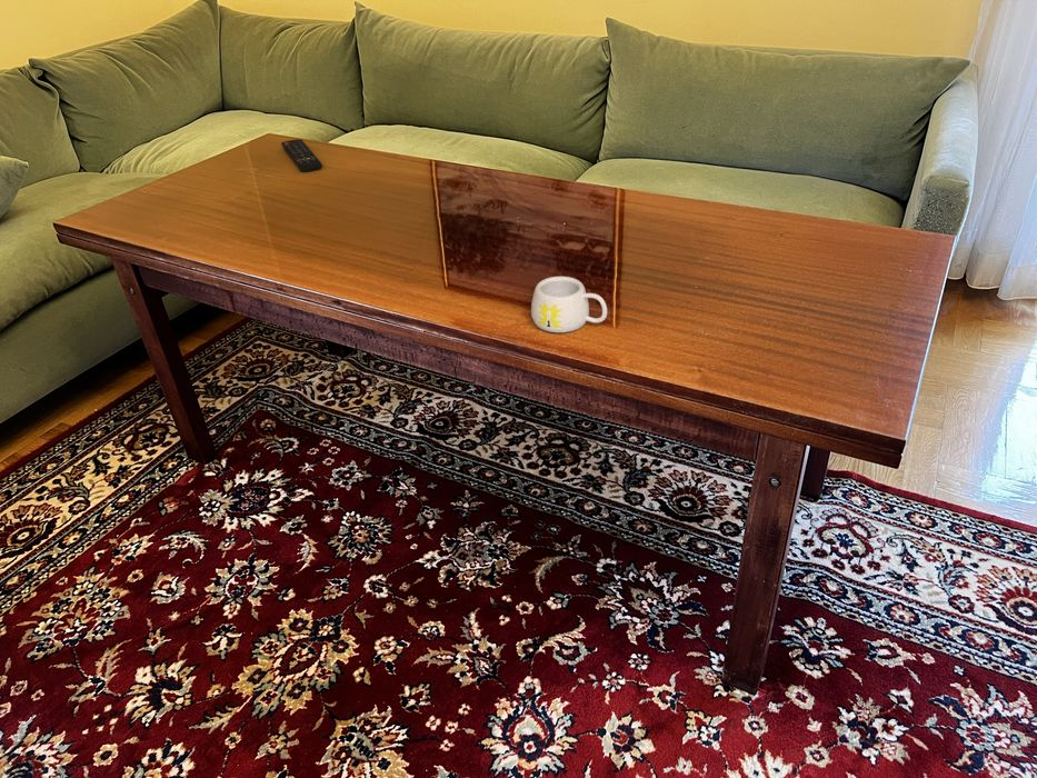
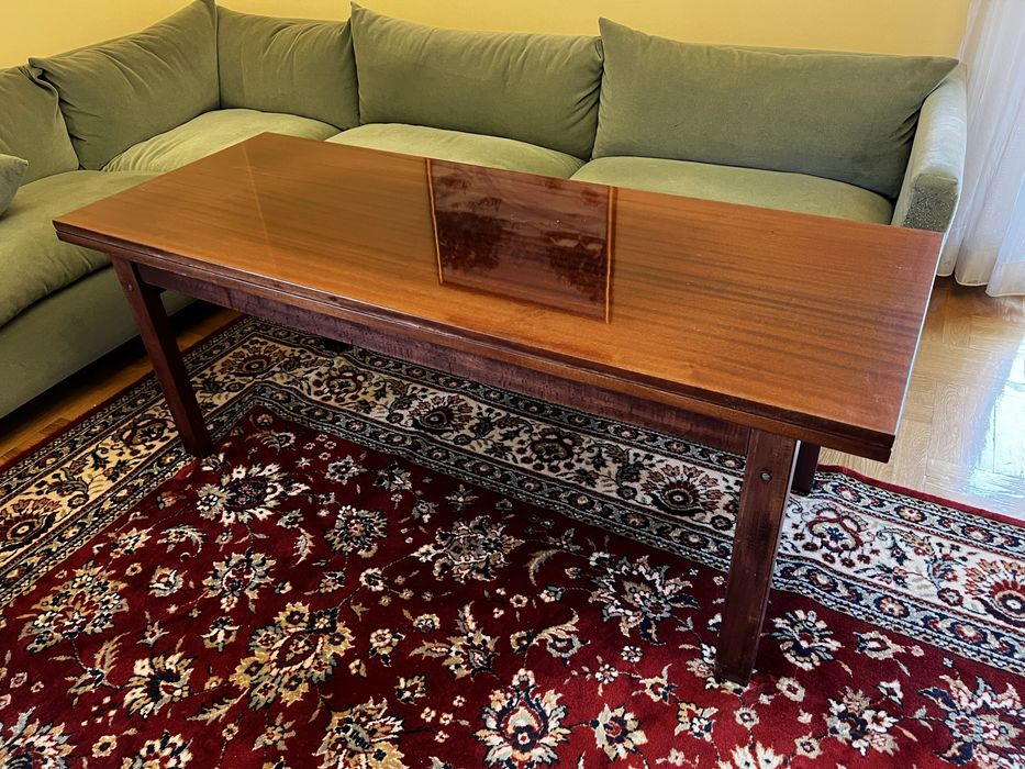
- mug (569, 306)
- remote control (300, 154)
